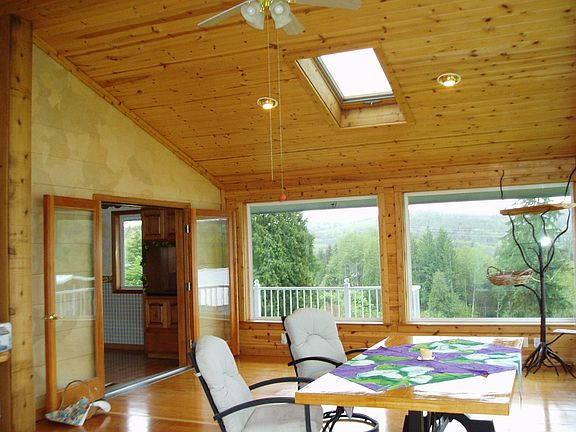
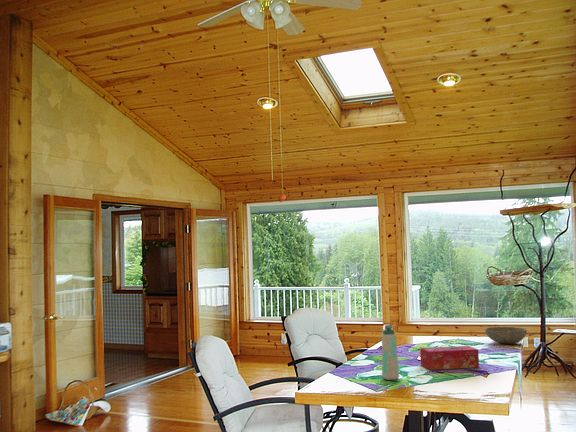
+ bowl (506, 336)
+ tissue box (449, 357)
+ water bottle (389, 351)
